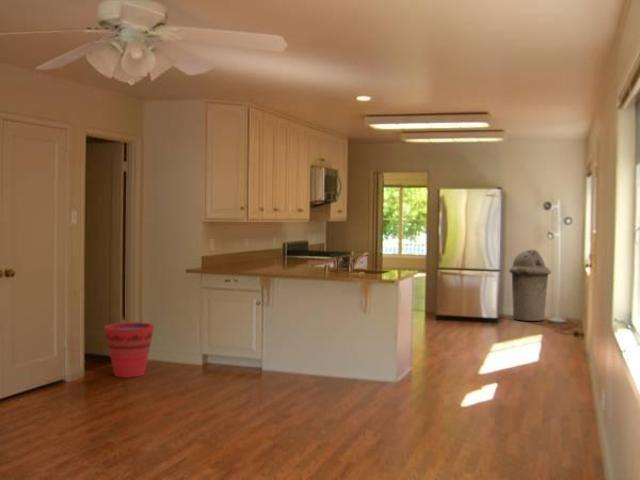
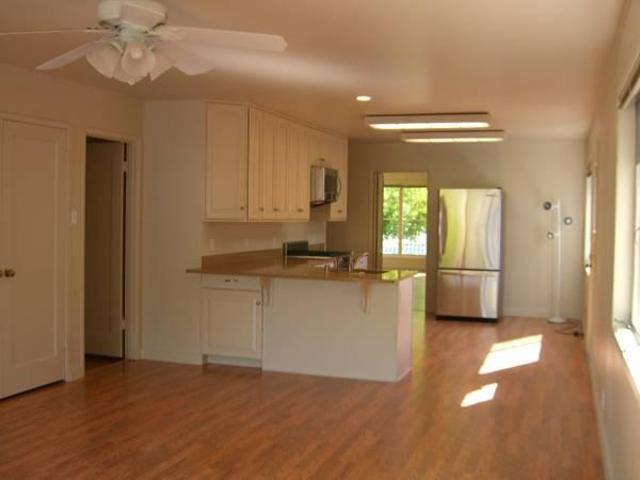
- trash can (529, 284)
- bucket (129, 350)
